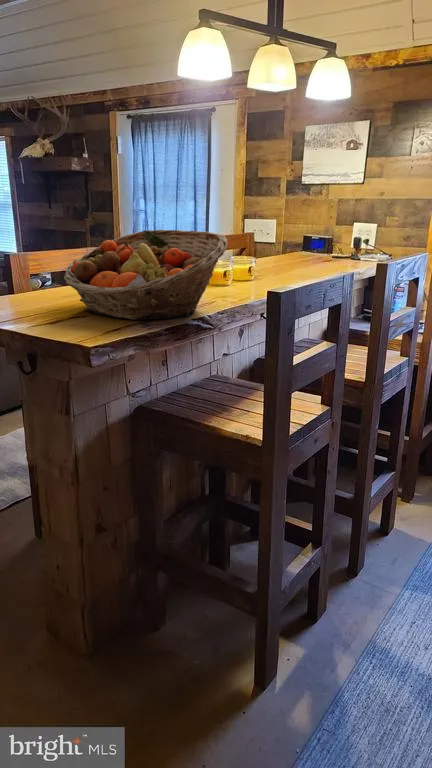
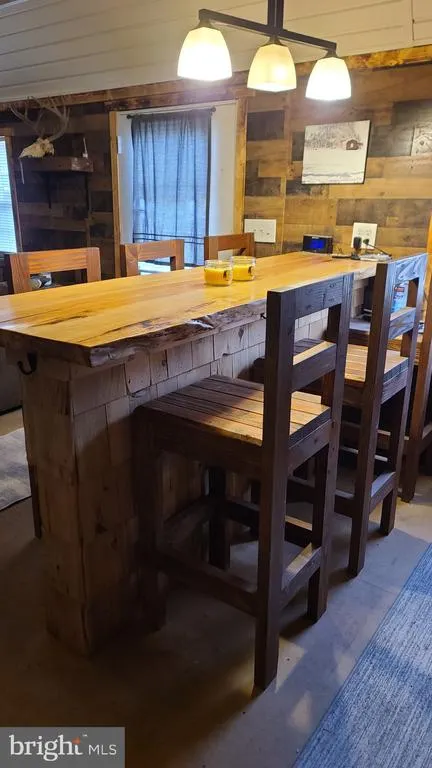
- fruit basket (145, 271)
